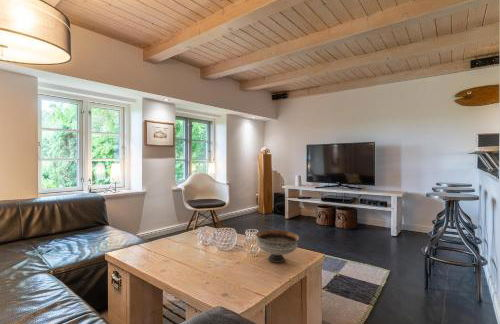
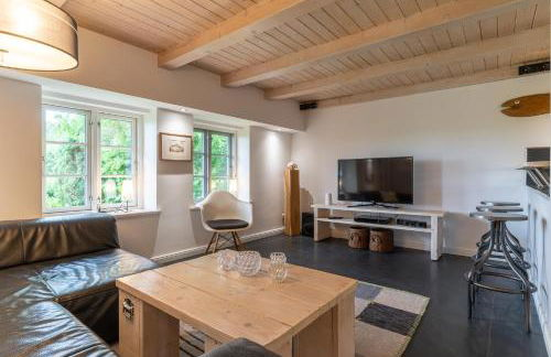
- bowl (277, 247)
